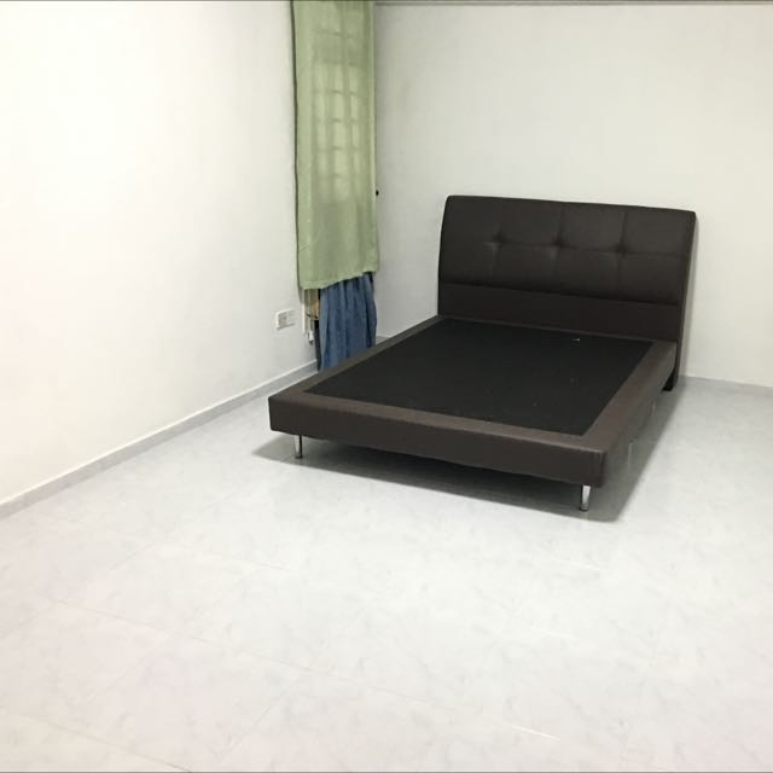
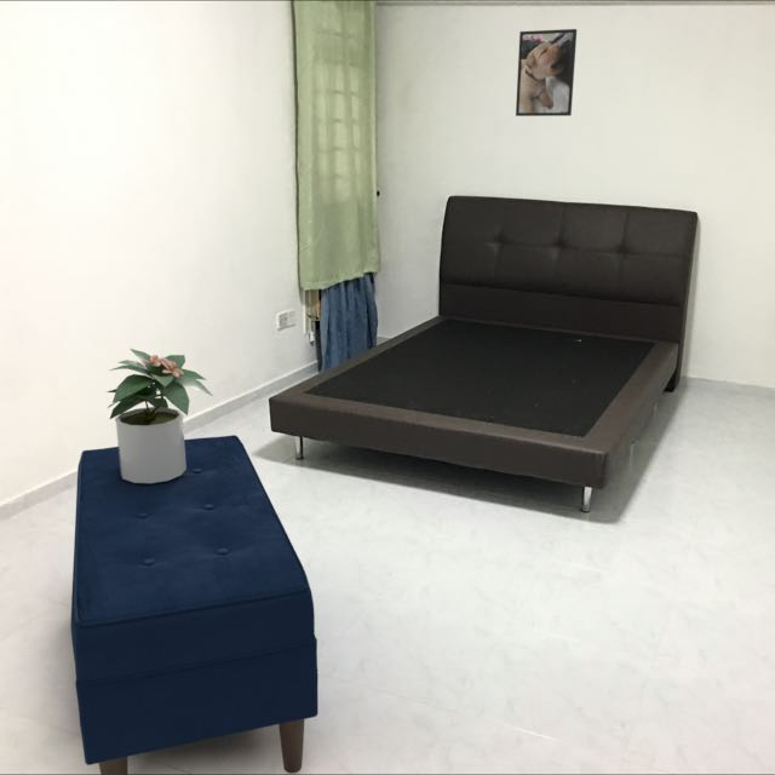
+ bench (180, 587)
+ potted plant (156, 414)
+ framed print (545, 73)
